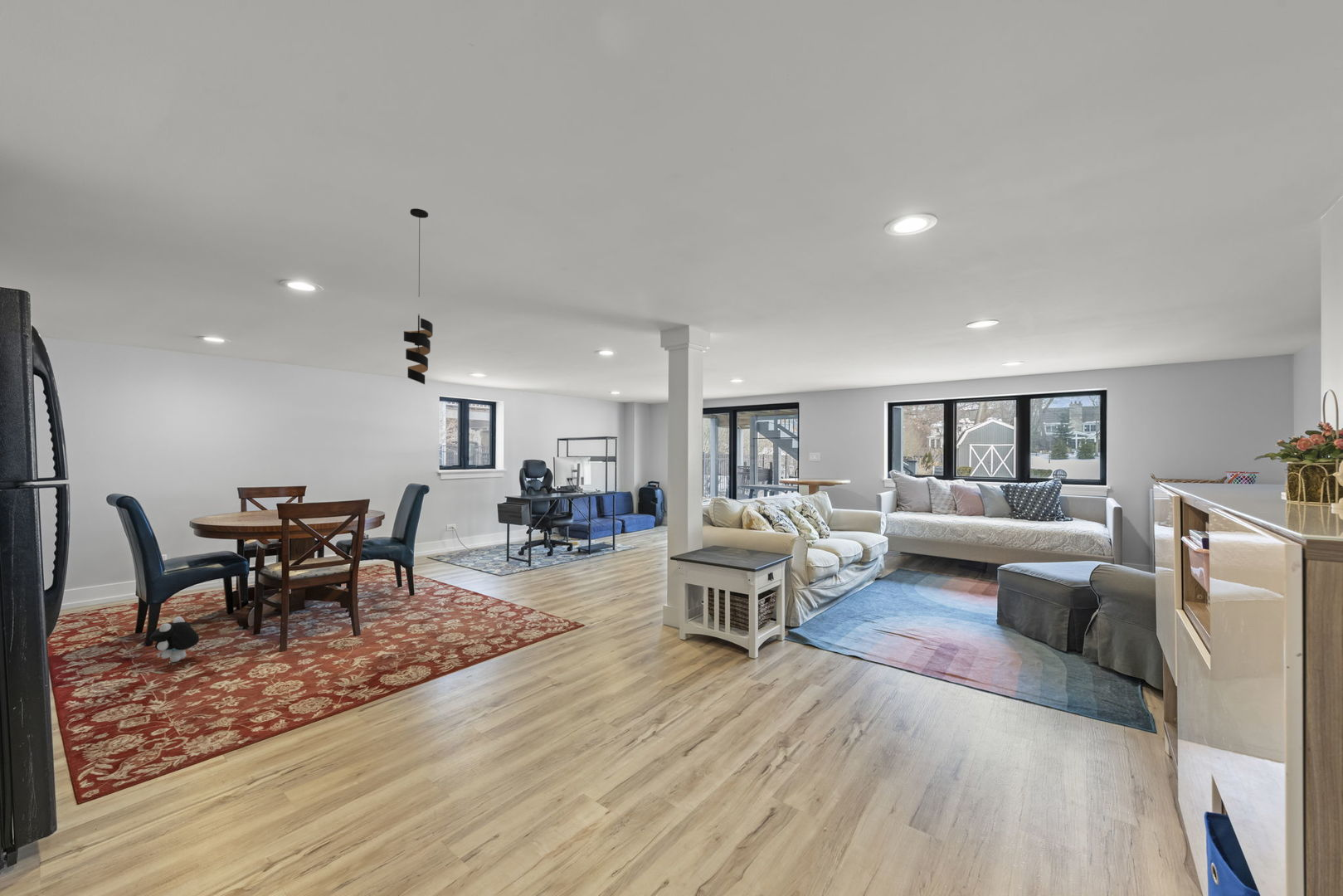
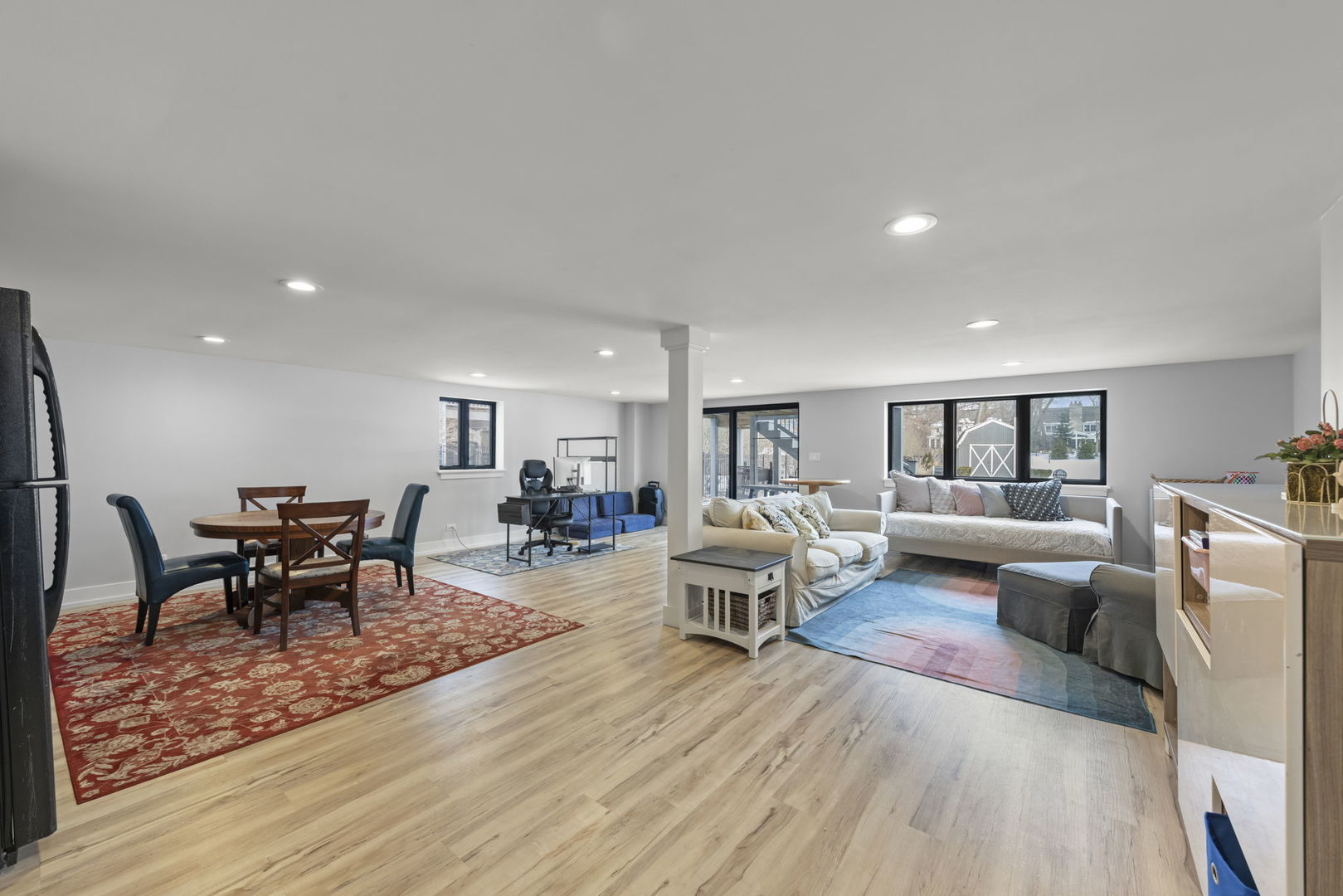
- plush toy (174, 640)
- pendant light (419, 295)
